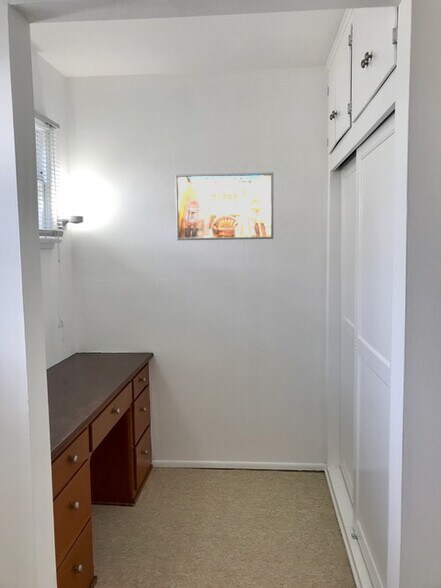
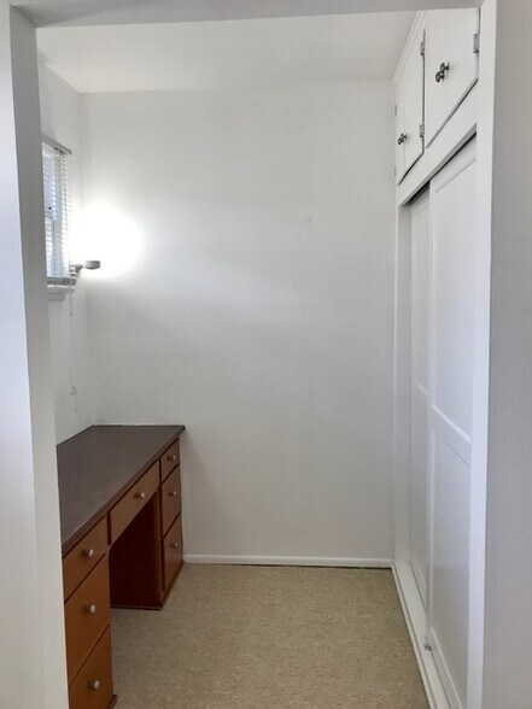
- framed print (224, 206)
